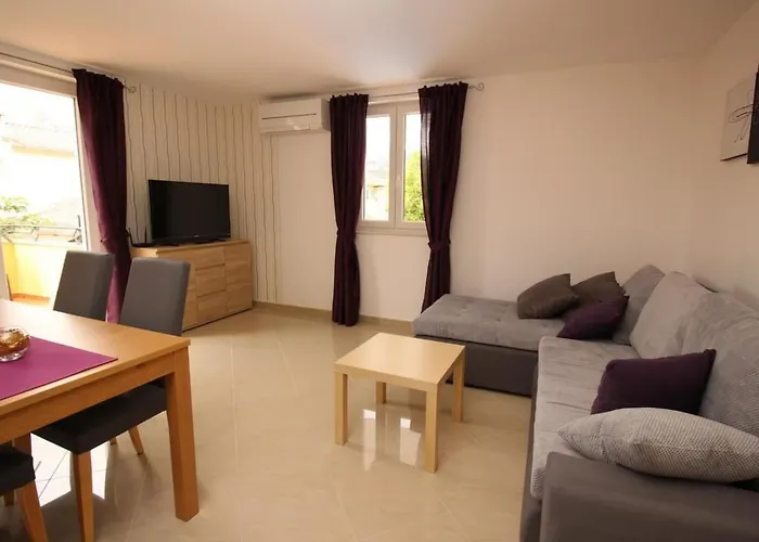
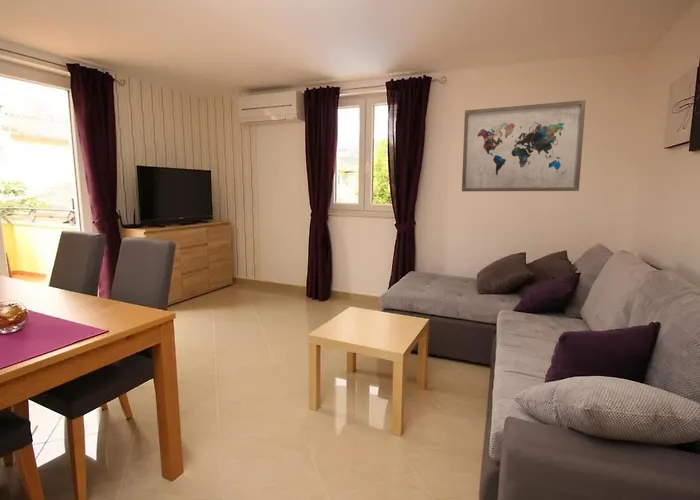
+ wall art (519, 149)
